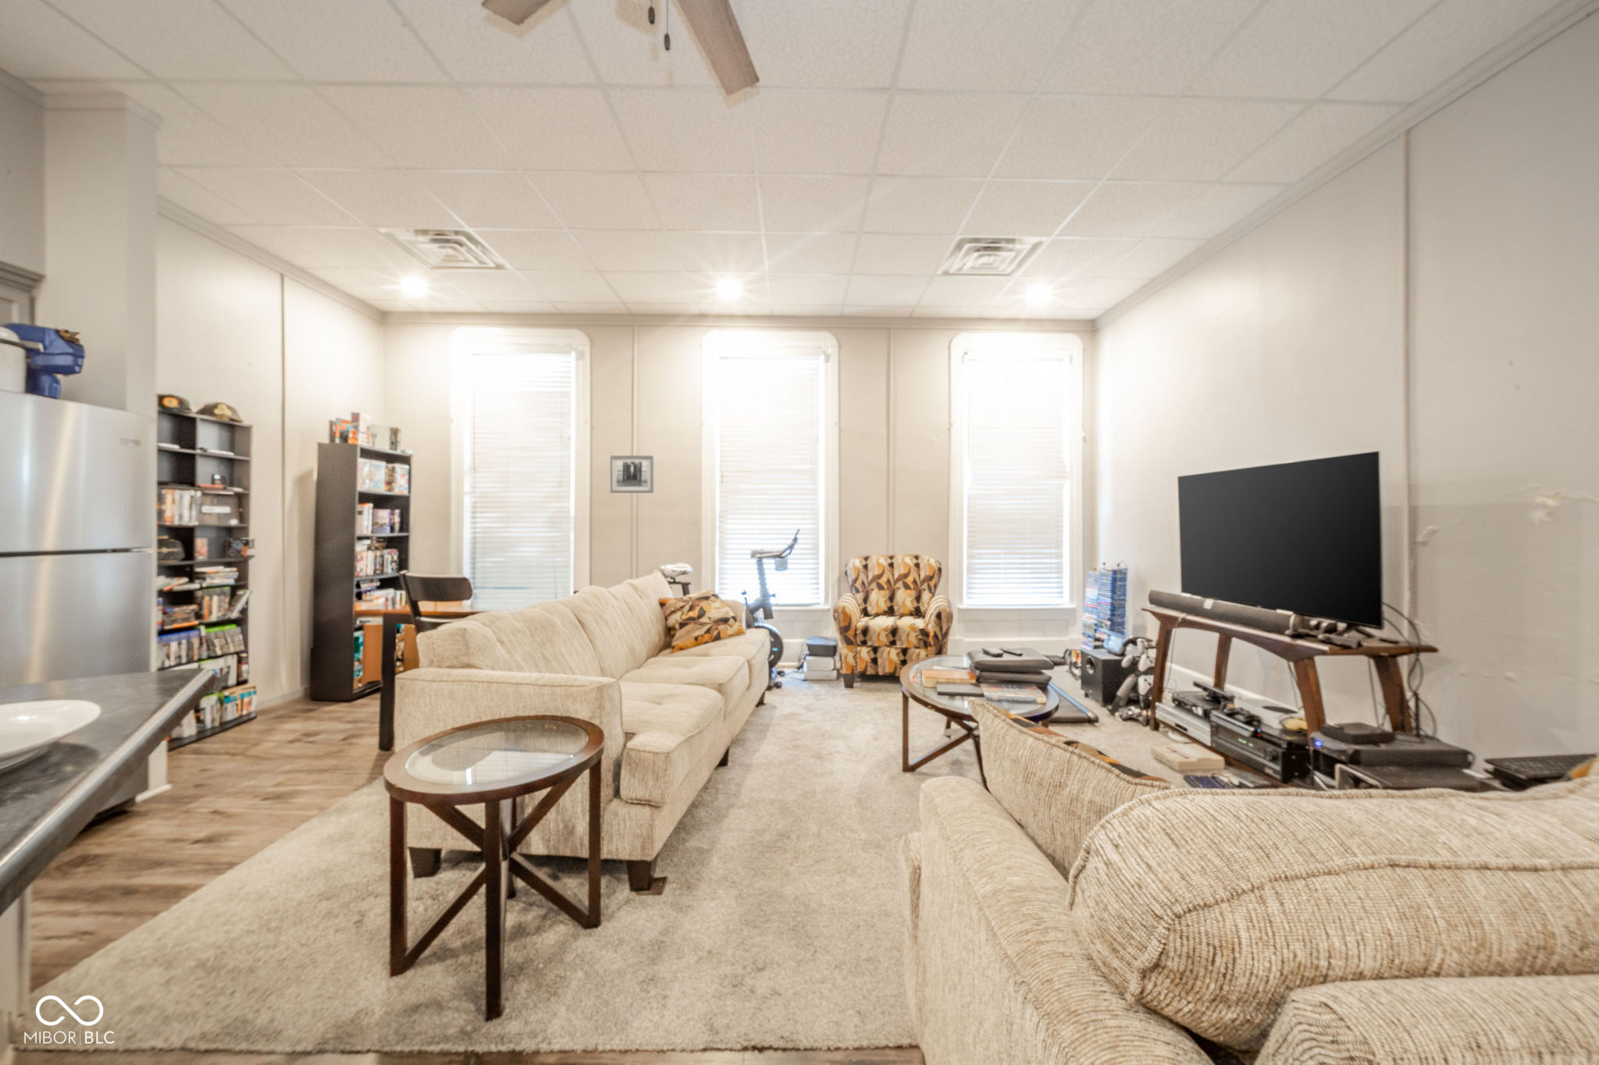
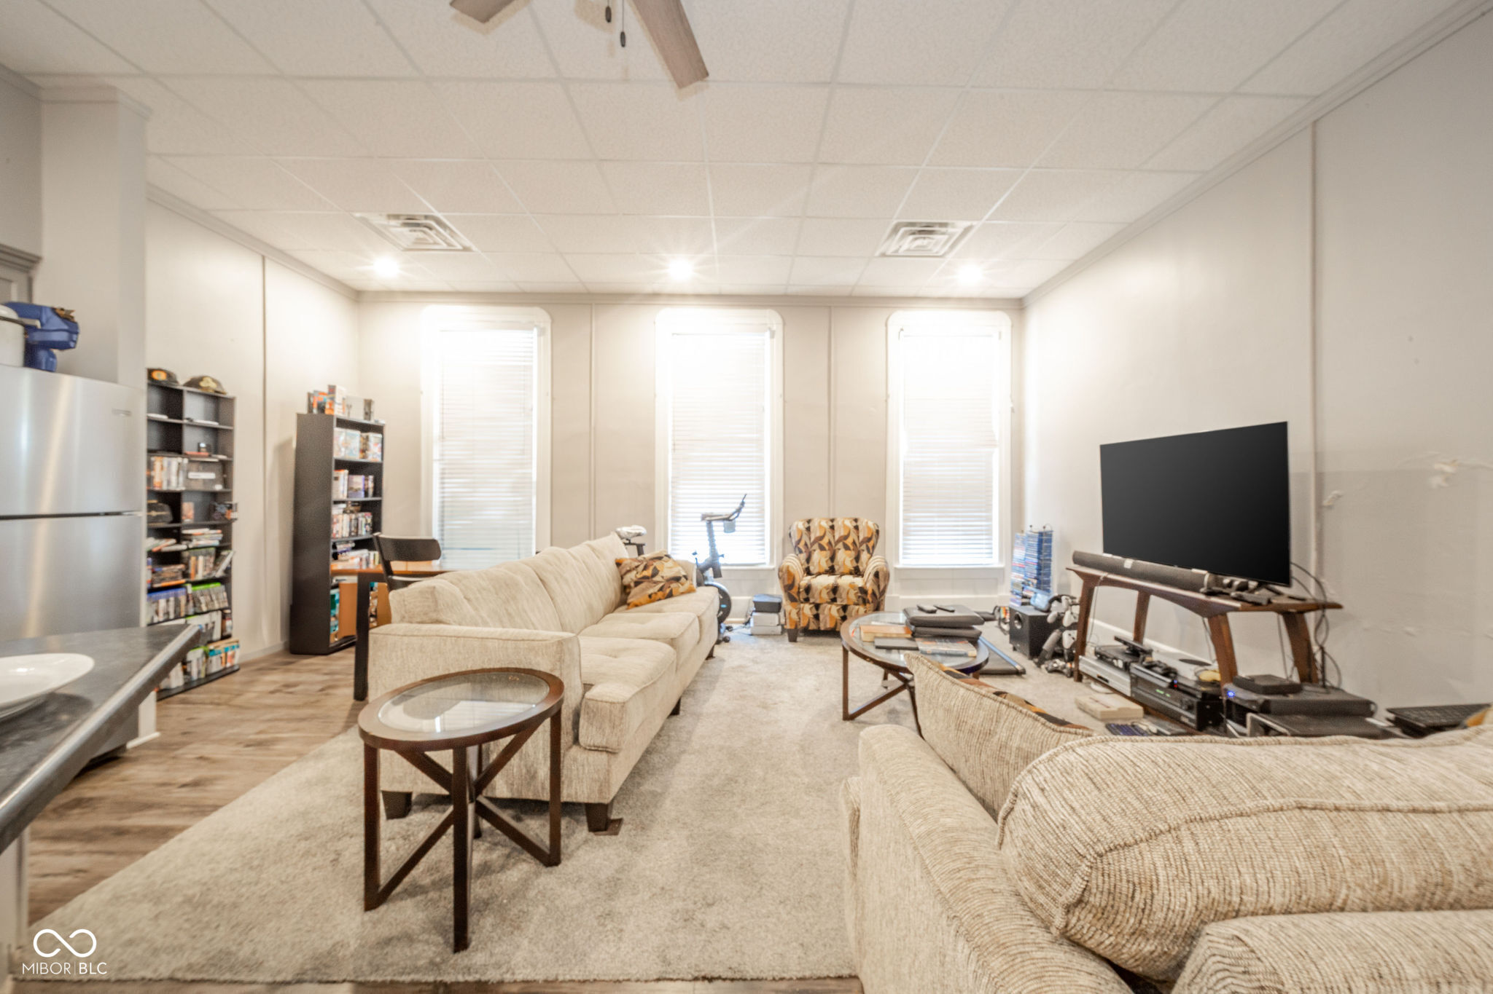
- wall art (631, 473)
